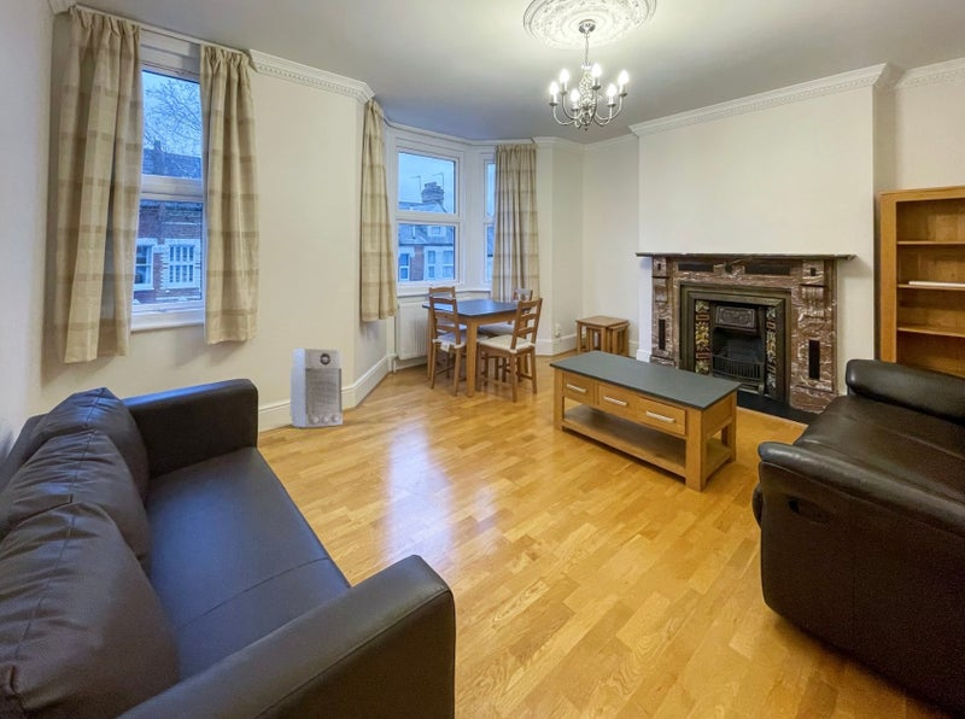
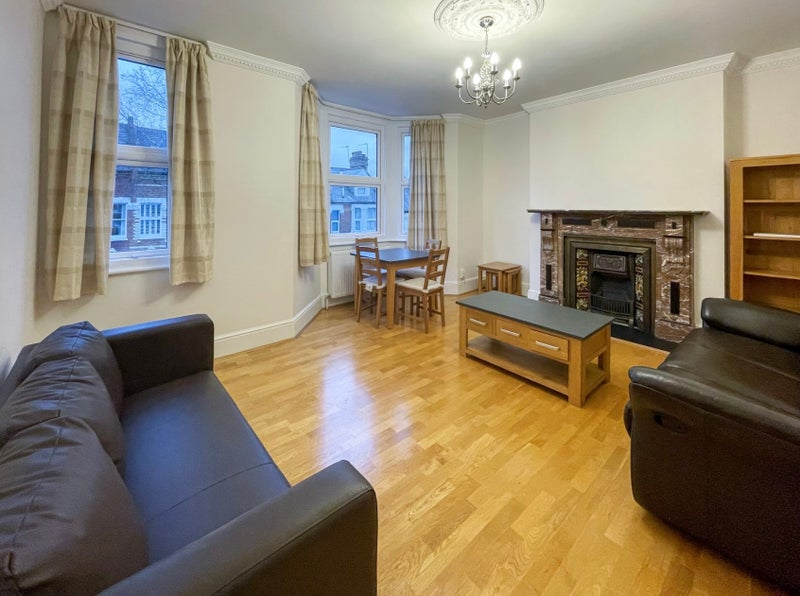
- air purifier (315, 386)
